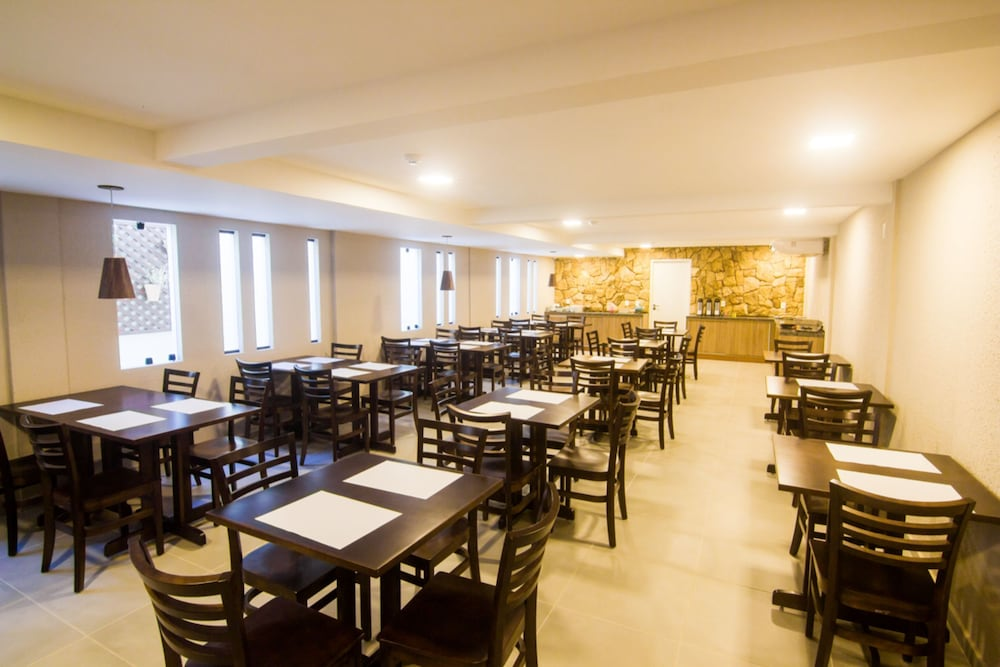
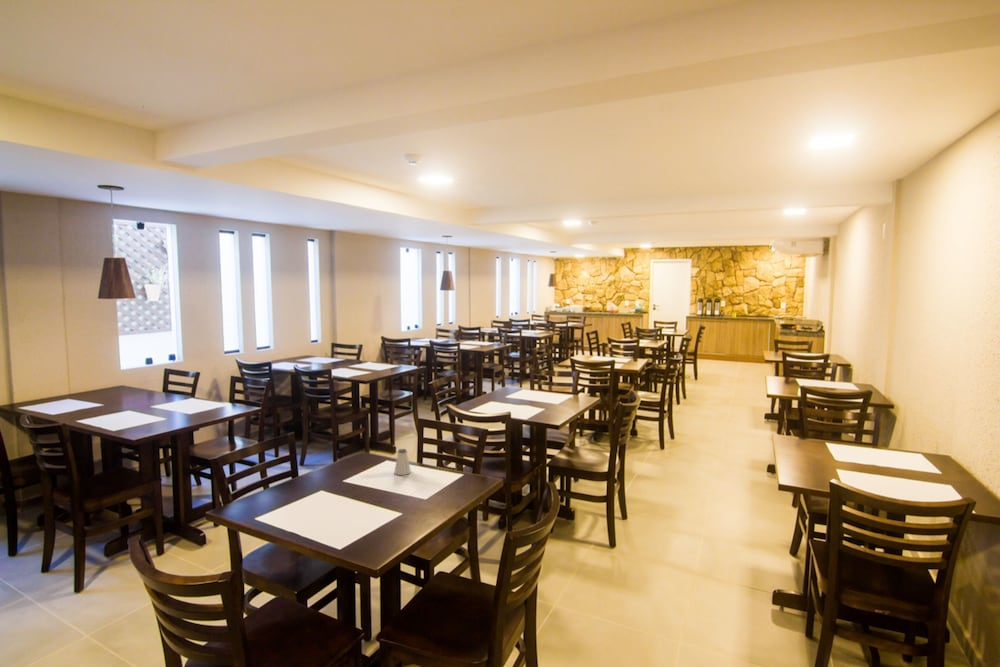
+ saltshaker (402, 461)
